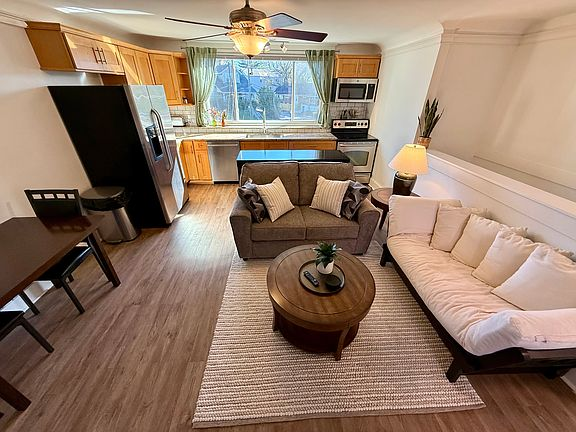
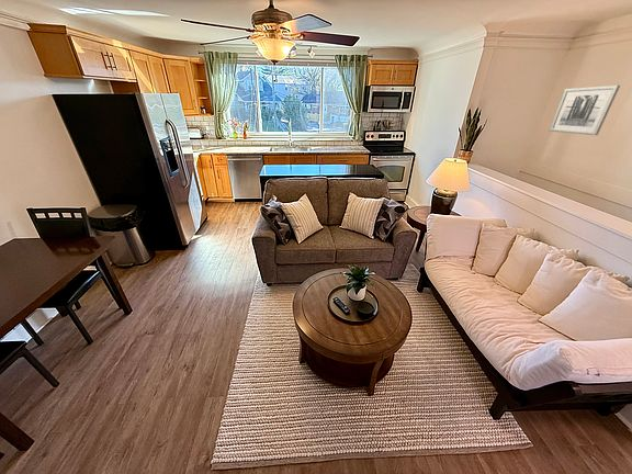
+ wall art (579, 111)
